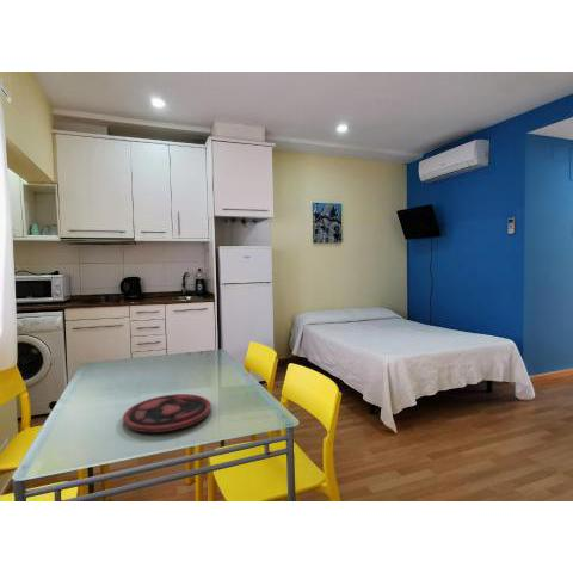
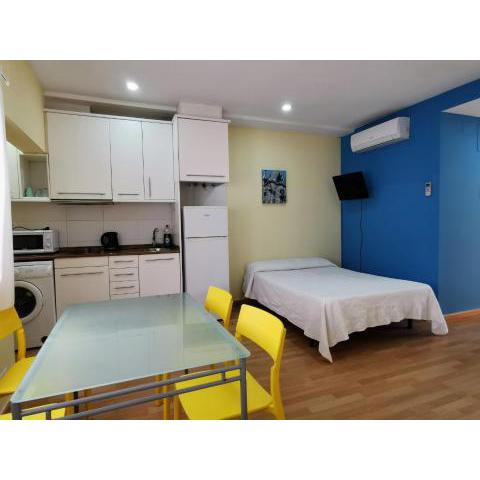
- plate (168, 409)
